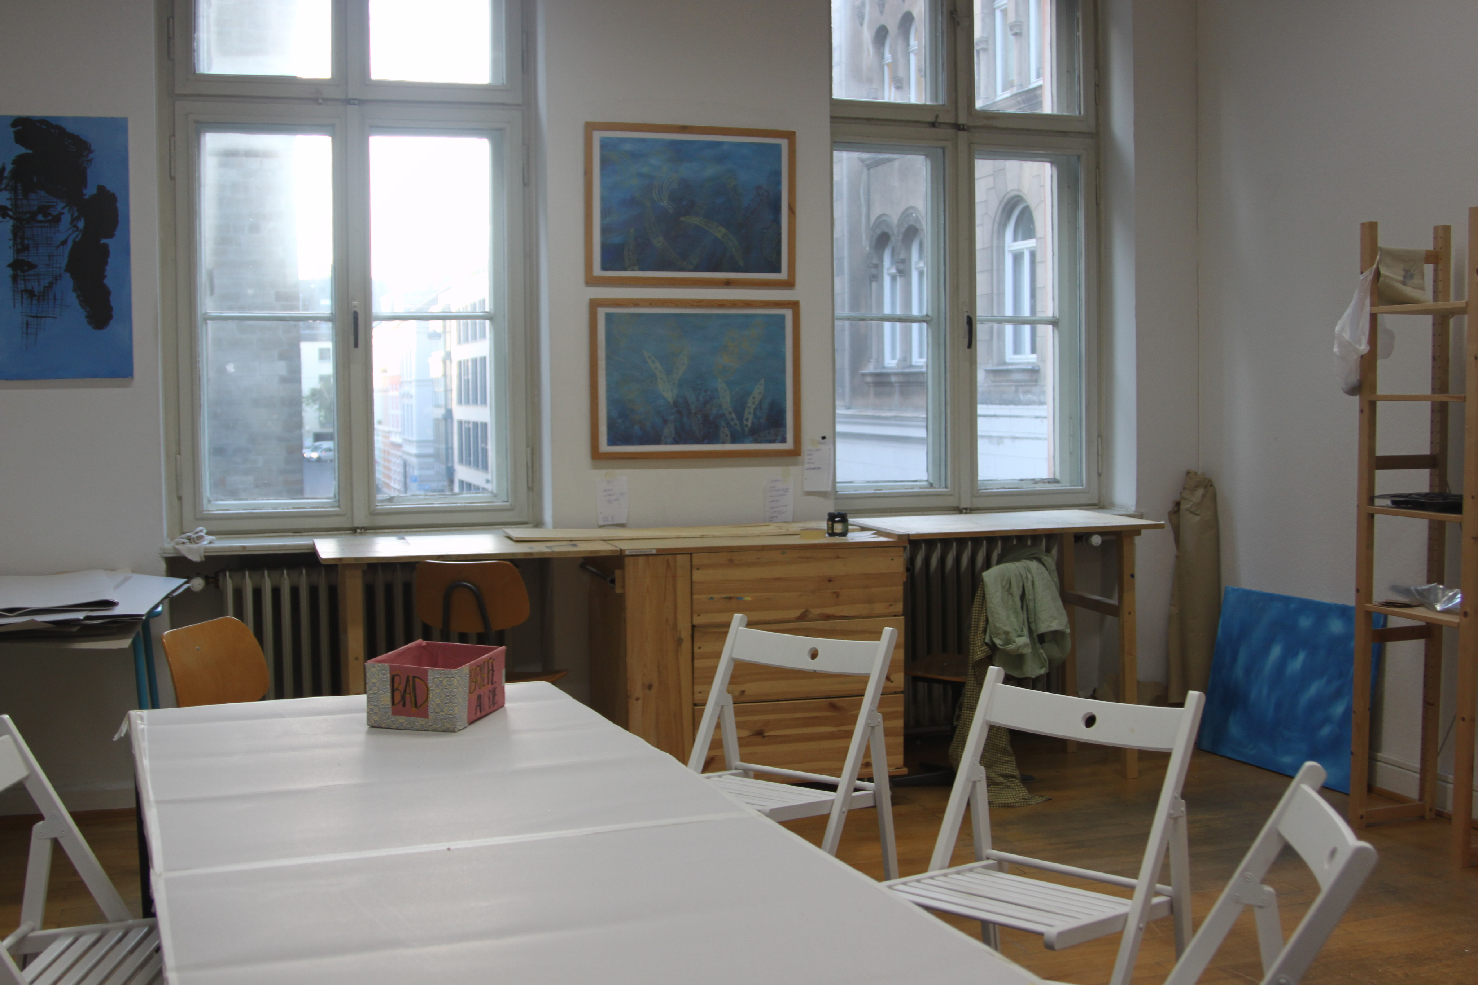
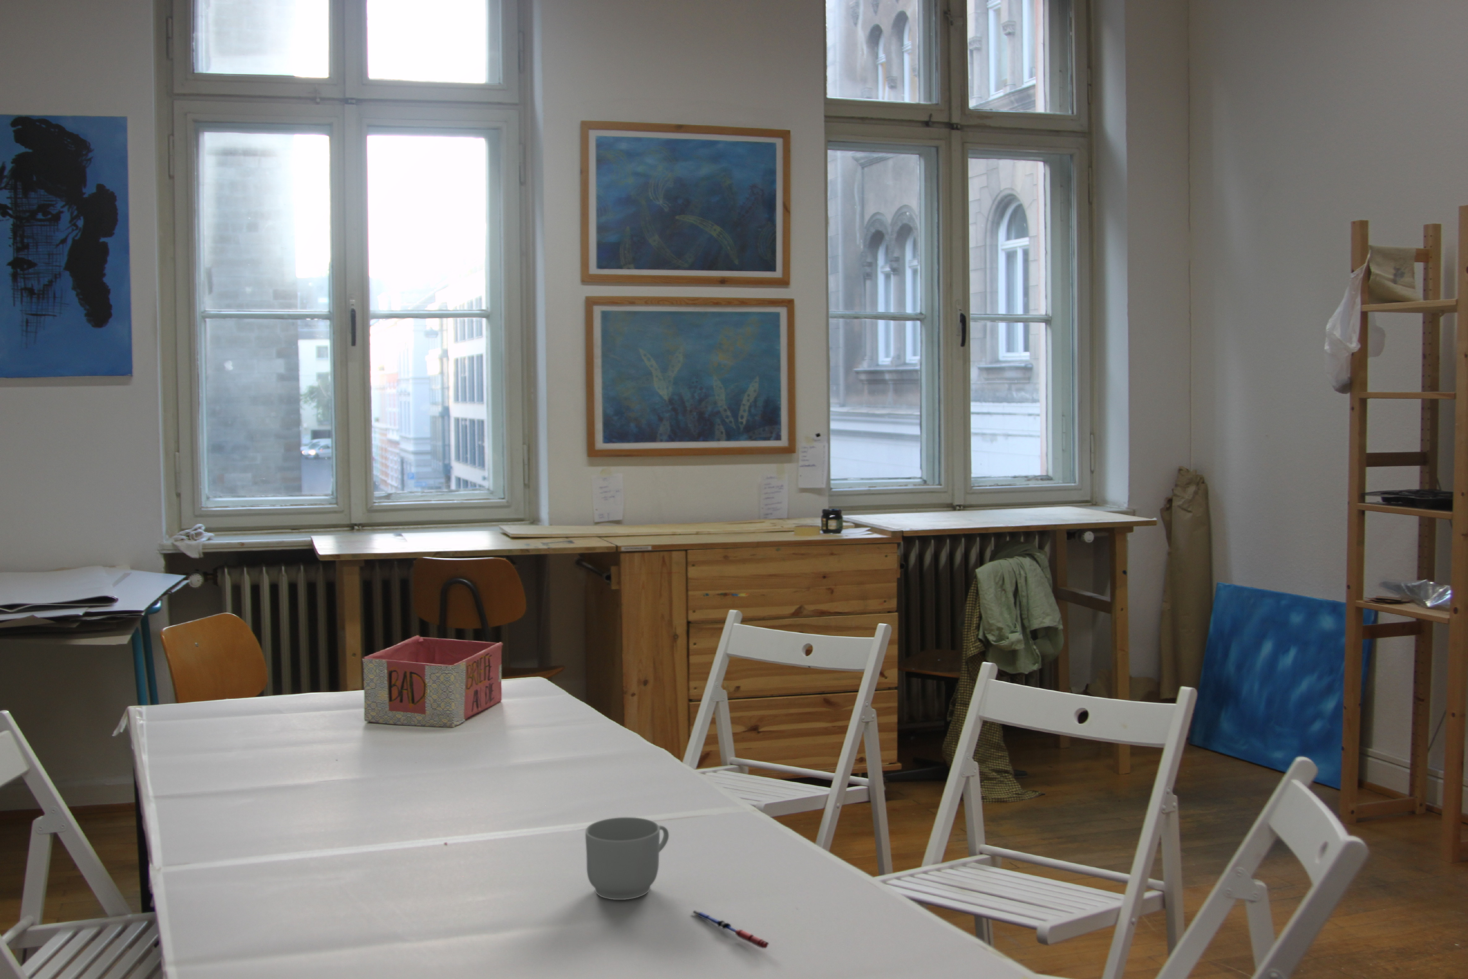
+ pen (729, 927)
+ mug (631, 857)
